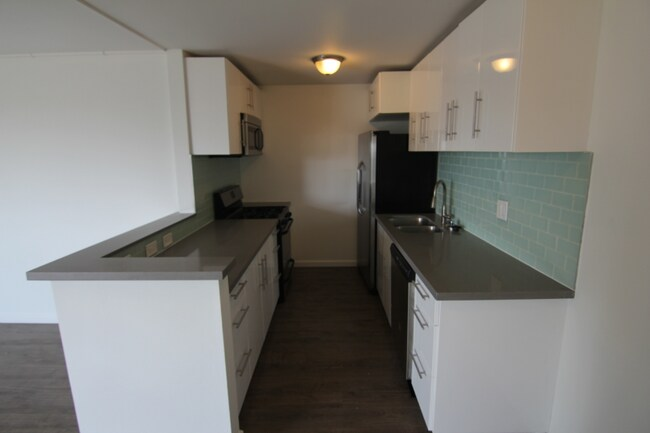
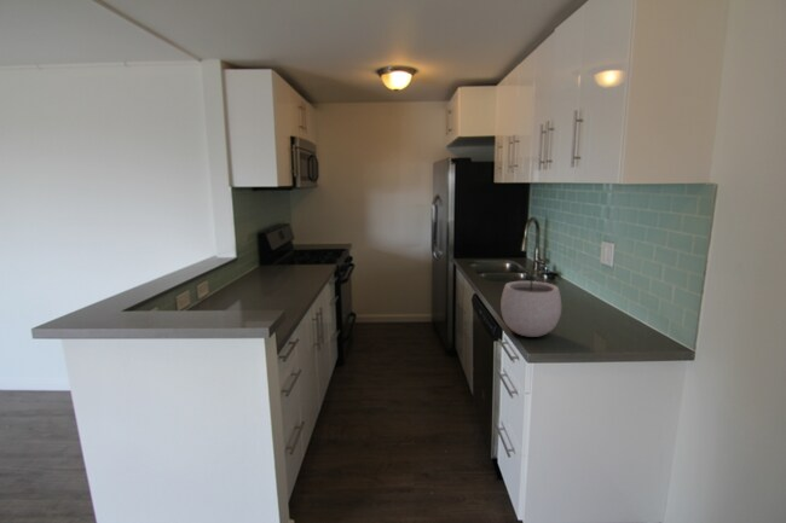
+ plant pot (530, 300)
